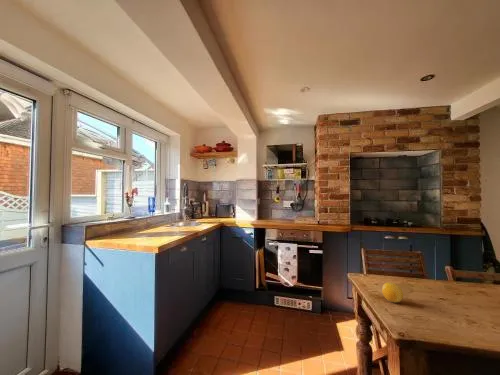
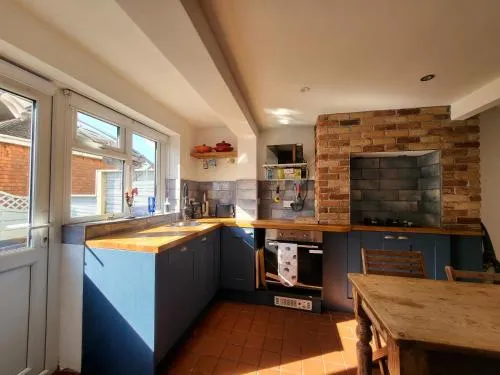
- fruit (392, 292)
